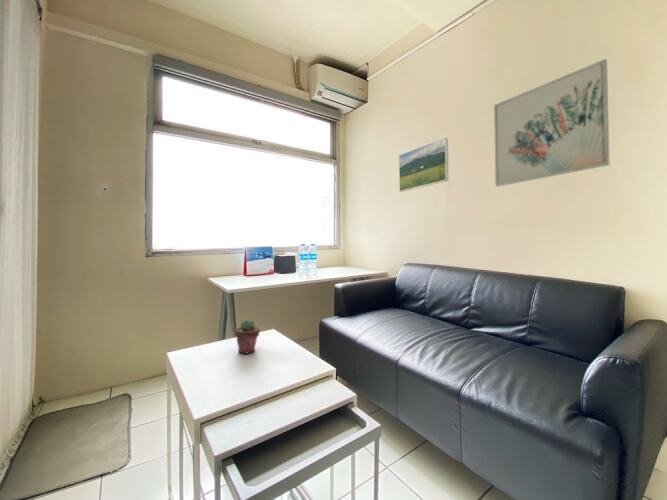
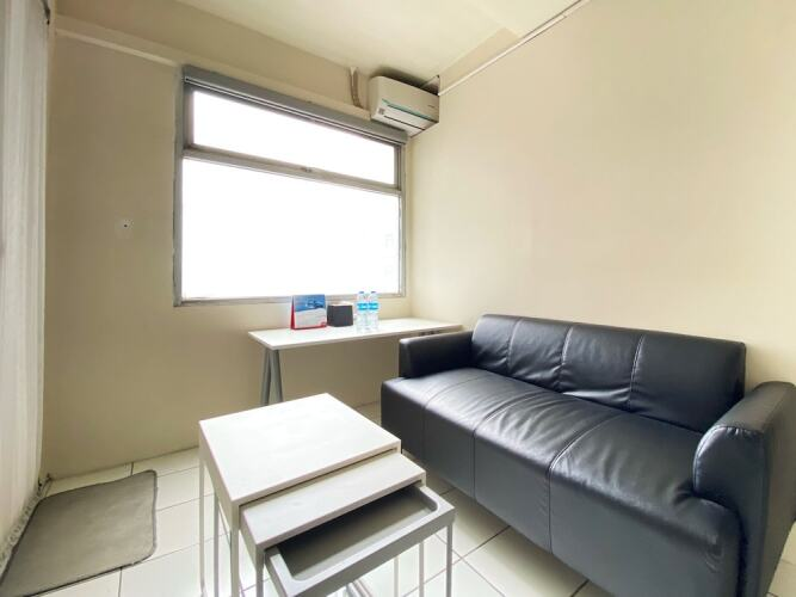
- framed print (421, 167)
- wall art (544, 131)
- potted succulent (247, 335)
